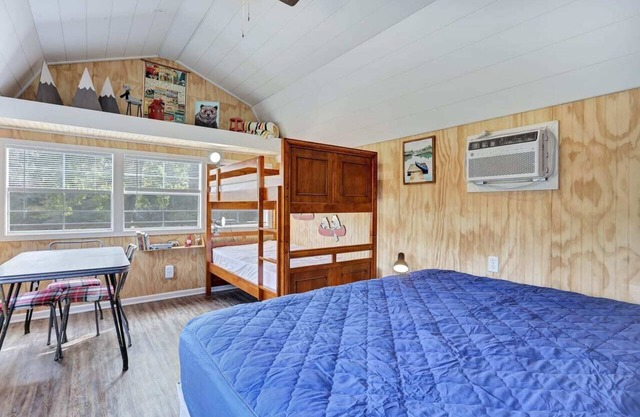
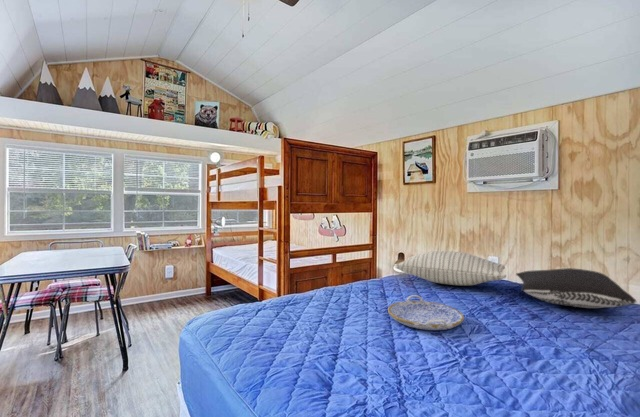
+ serving tray (424, 313)
+ pillow (566, 286)
+ pillow (449, 267)
